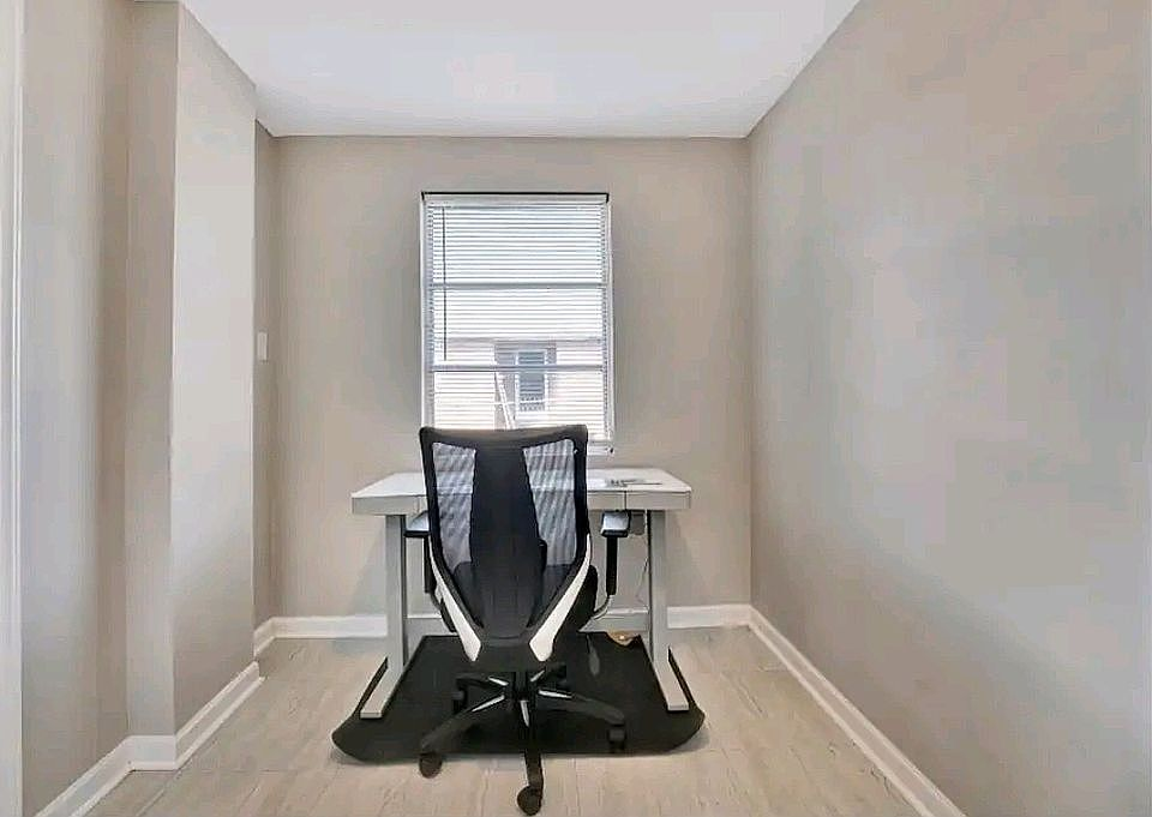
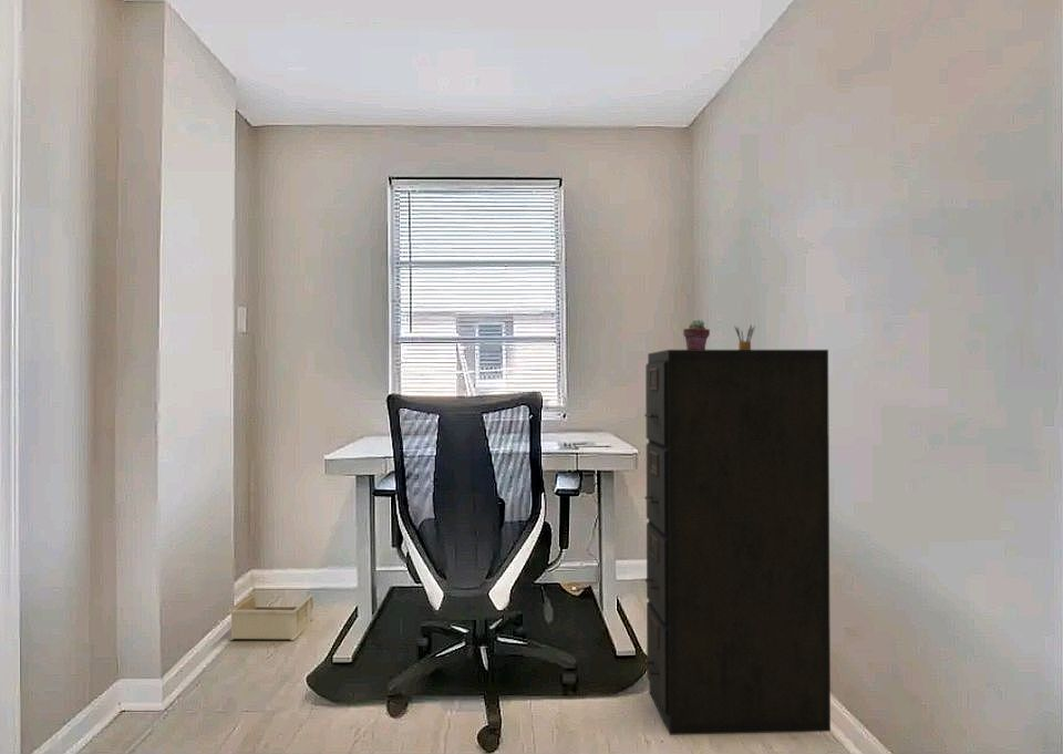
+ pencil box (742, 338)
+ storage bin (272, 614)
+ filing cabinet (727, 530)
+ potted succulent (695, 334)
